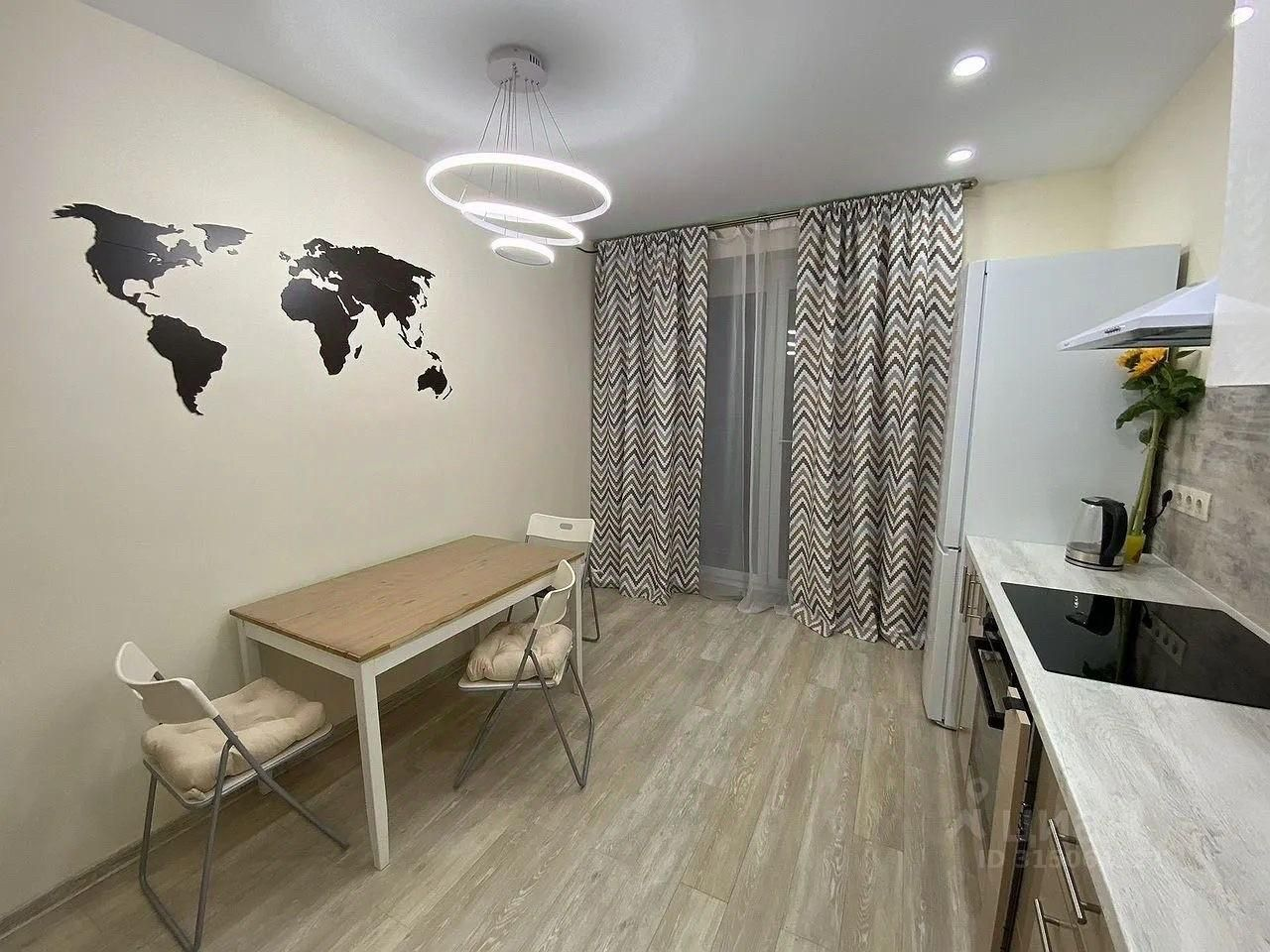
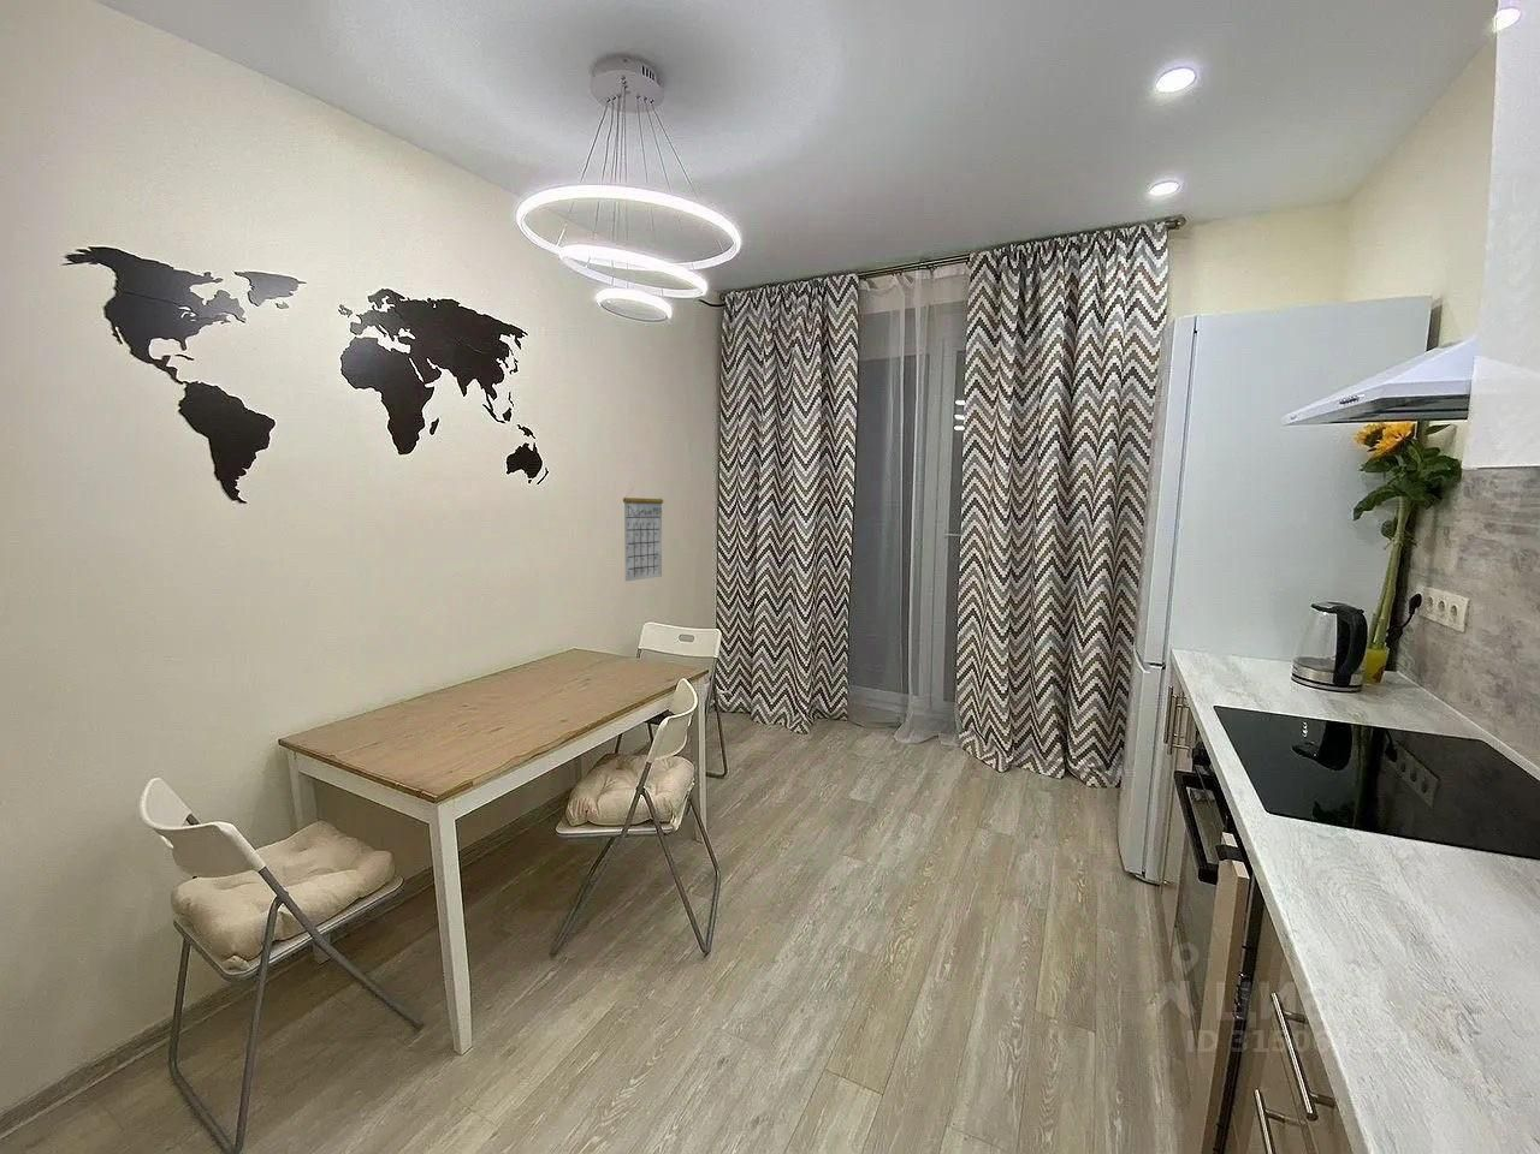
+ calendar (644, 529)
